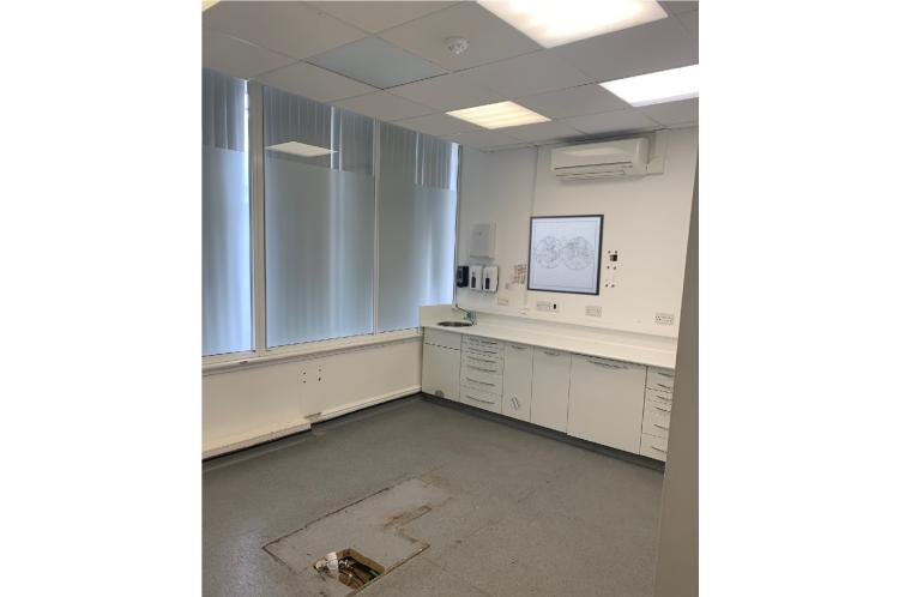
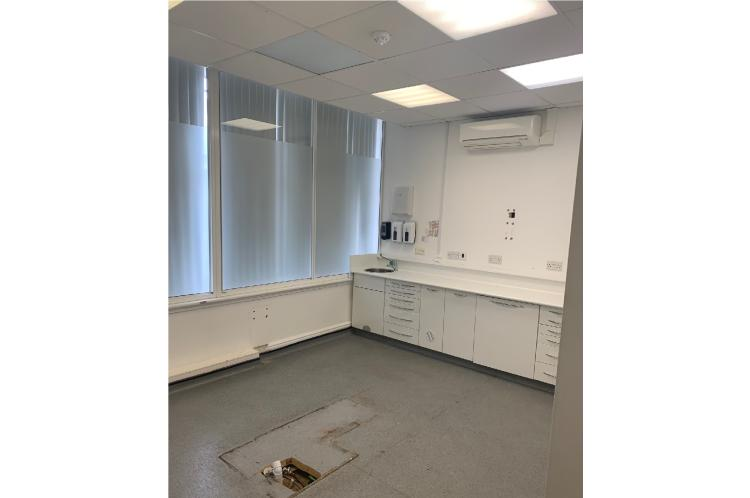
- wall art (562, 254)
